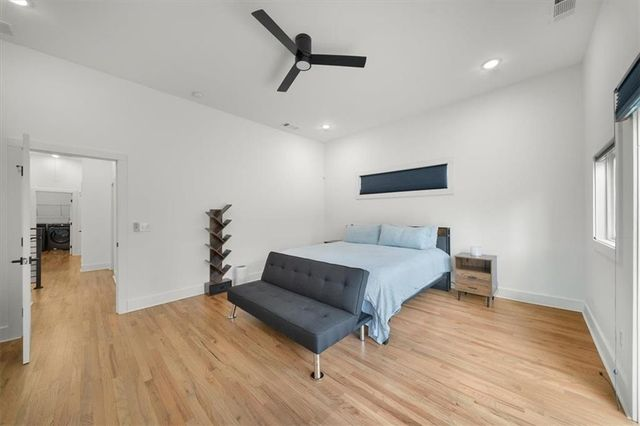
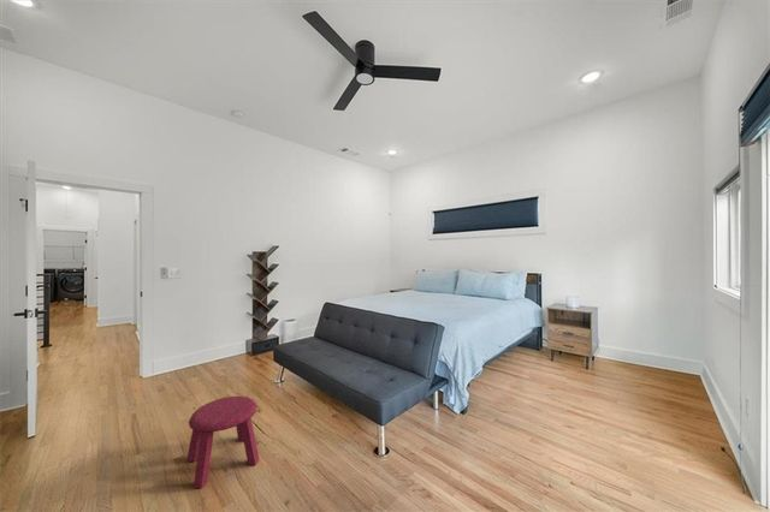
+ stool (224, 429)
